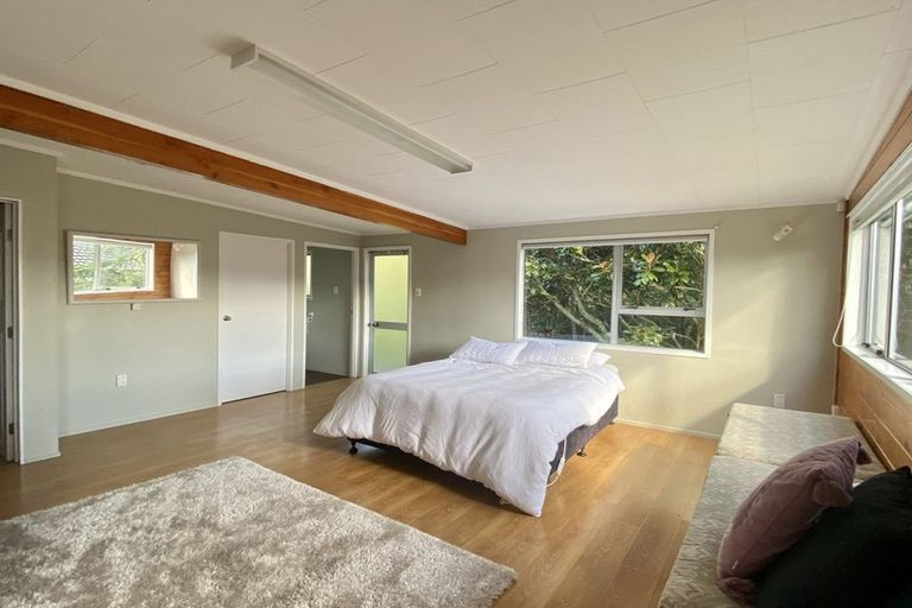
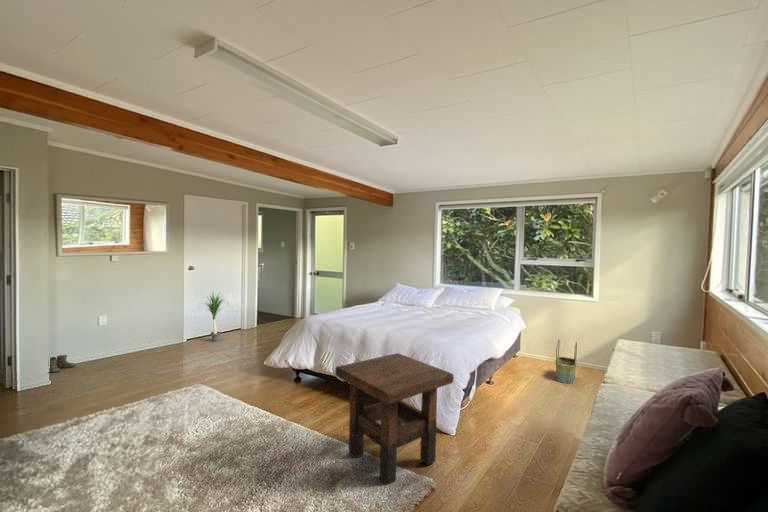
+ potted plant (214, 314)
+ boots (59, 363)
+ side table (392, 414)
+ basket (566, 359)
